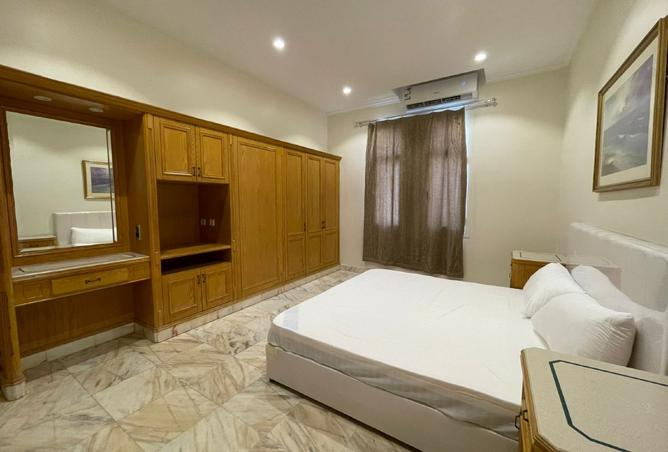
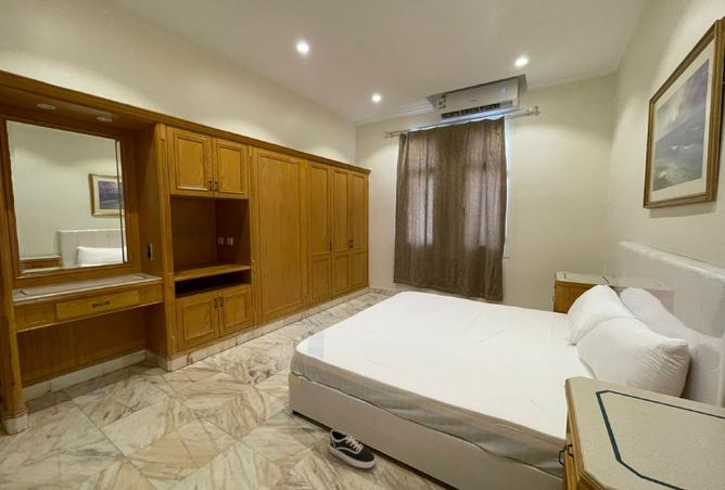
+ shoe (351, 447)
